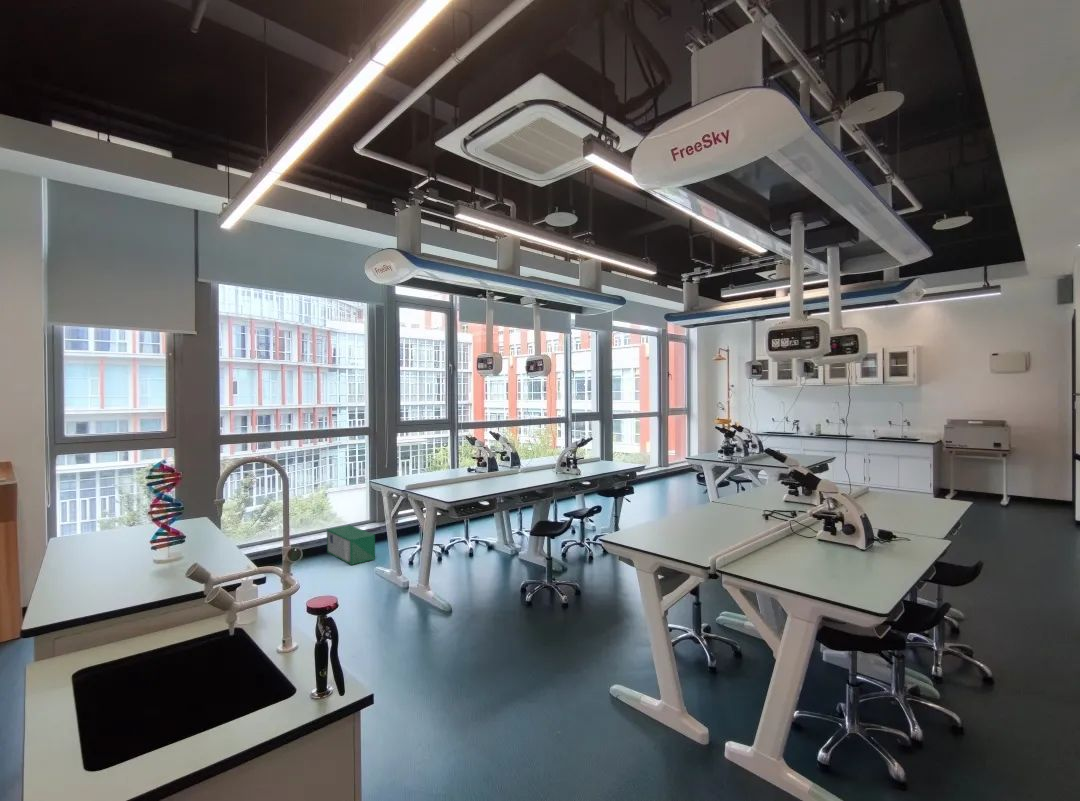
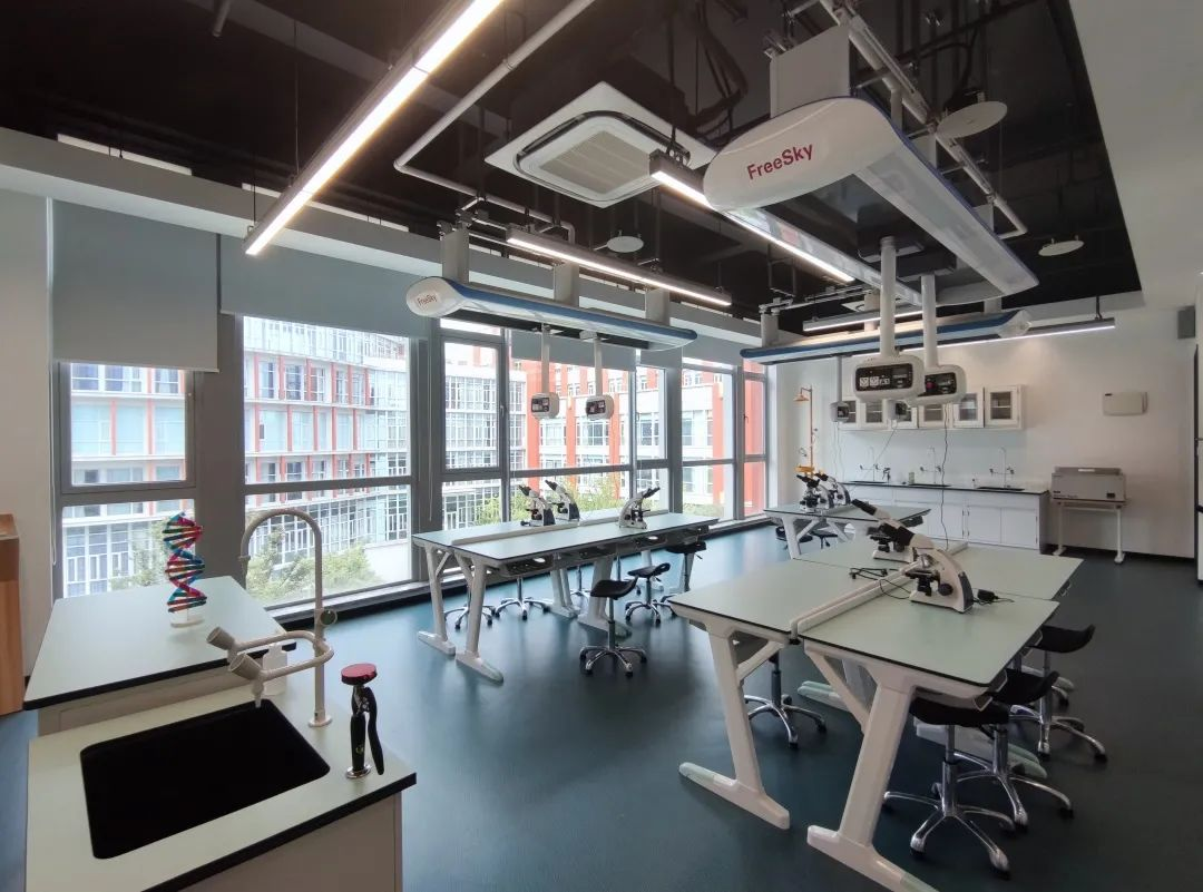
- storage bin (350, 543)
